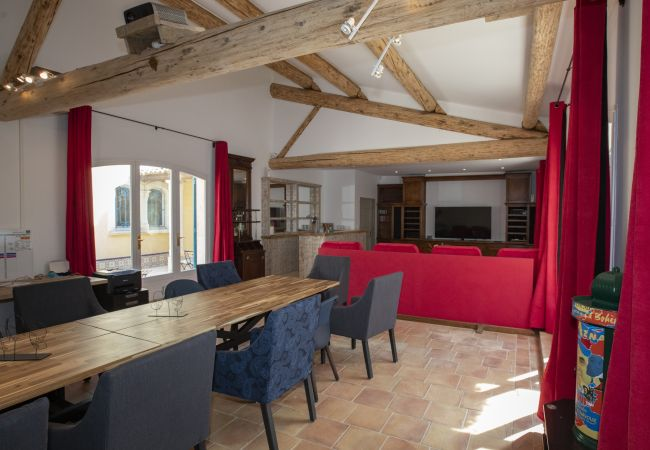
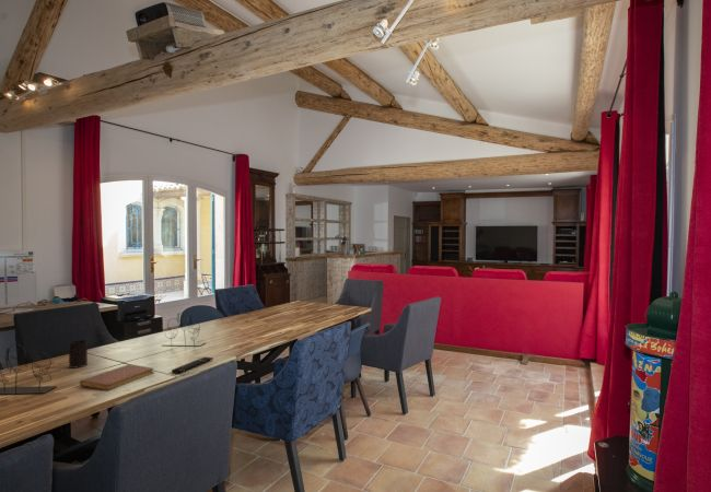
+ notebook (118, 376)
+ cup (78, 353)
+ remote control (193, 364)
